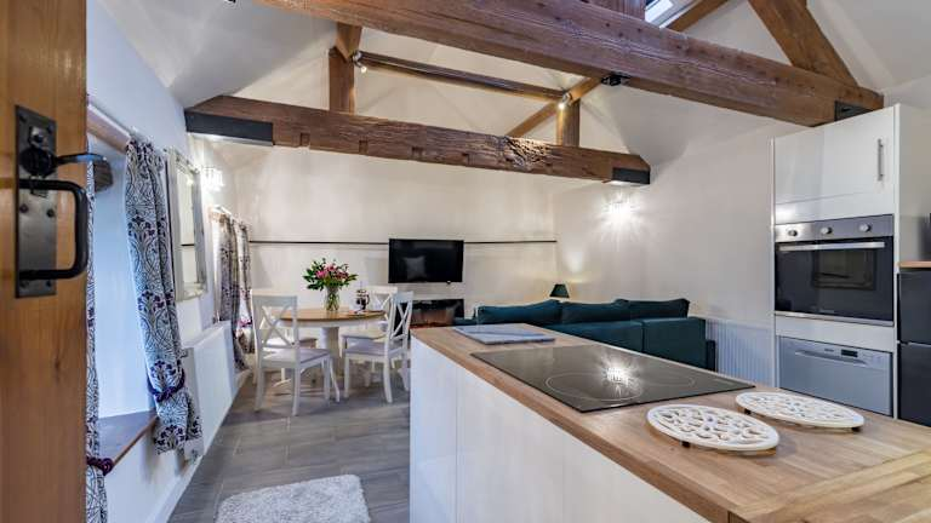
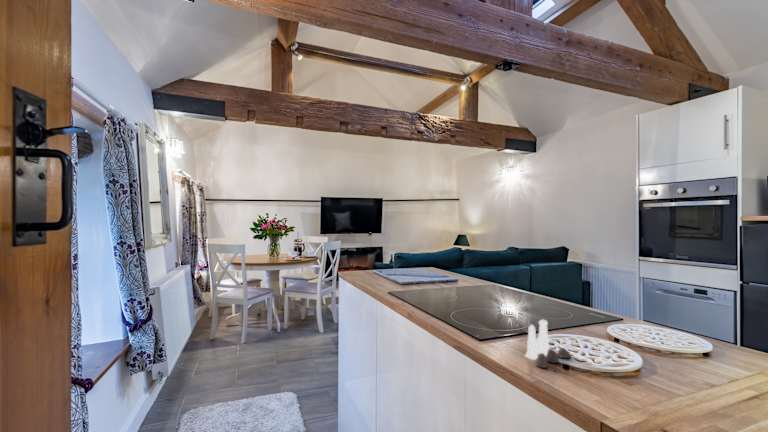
+ salt and pepper shaker set (546, 340)
